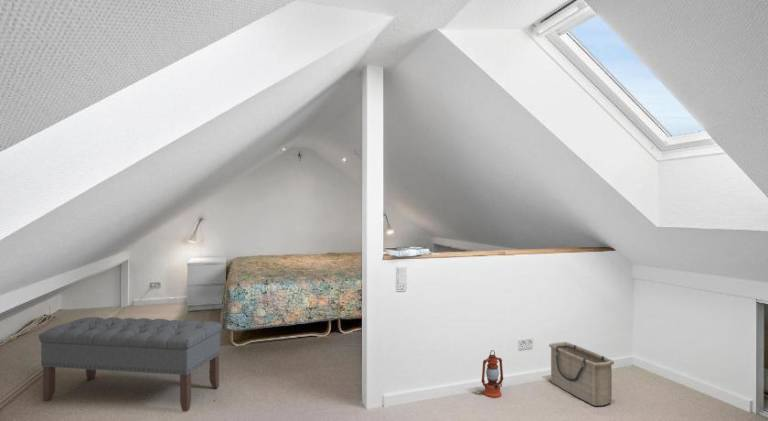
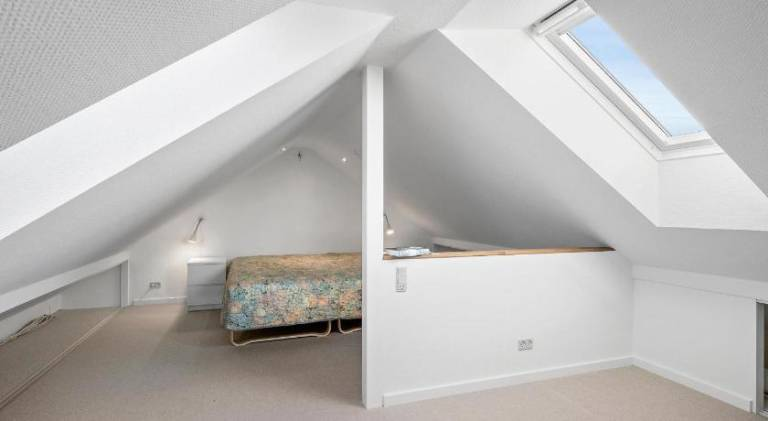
- bench (134, 358)
- lantern (492, 372)
- basket (579, 372)
